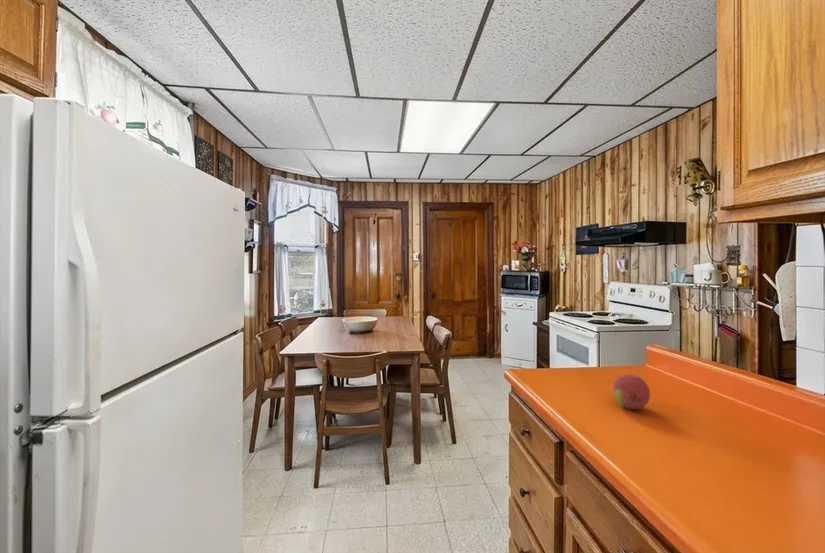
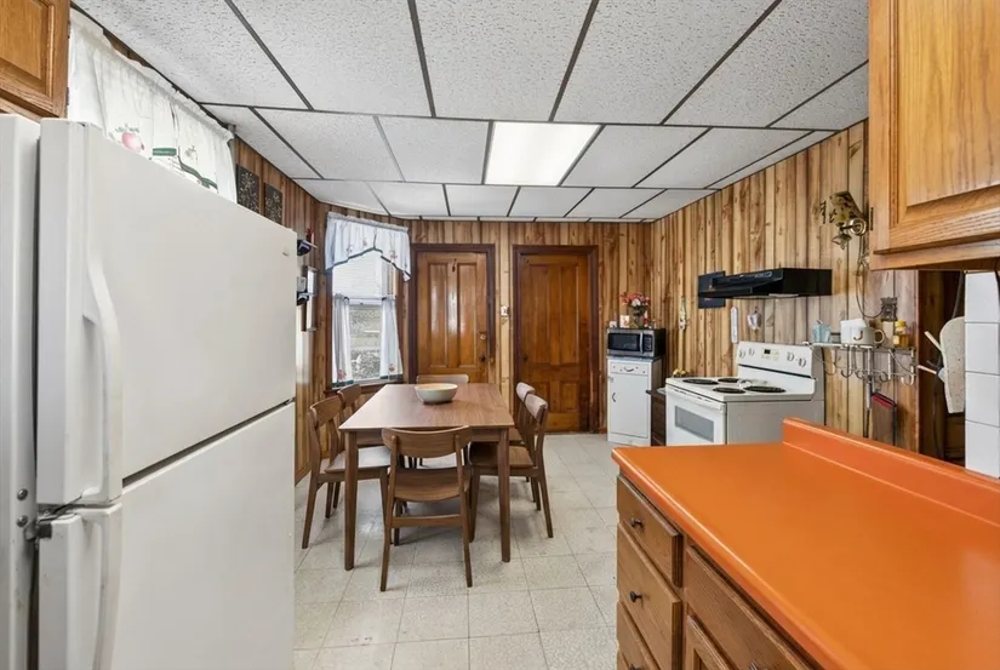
- fruit (630, 391)
